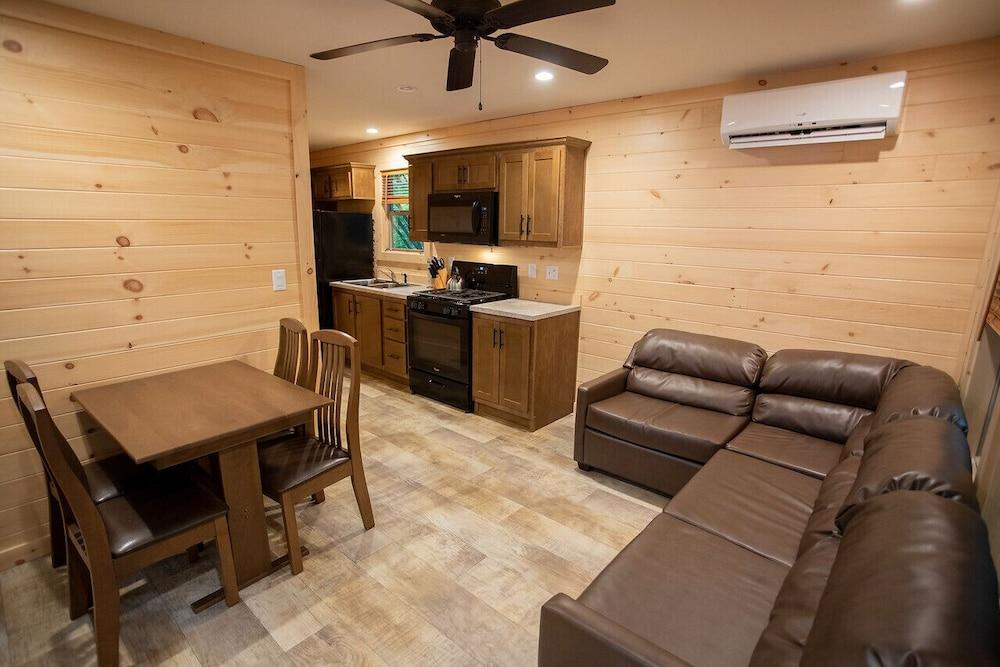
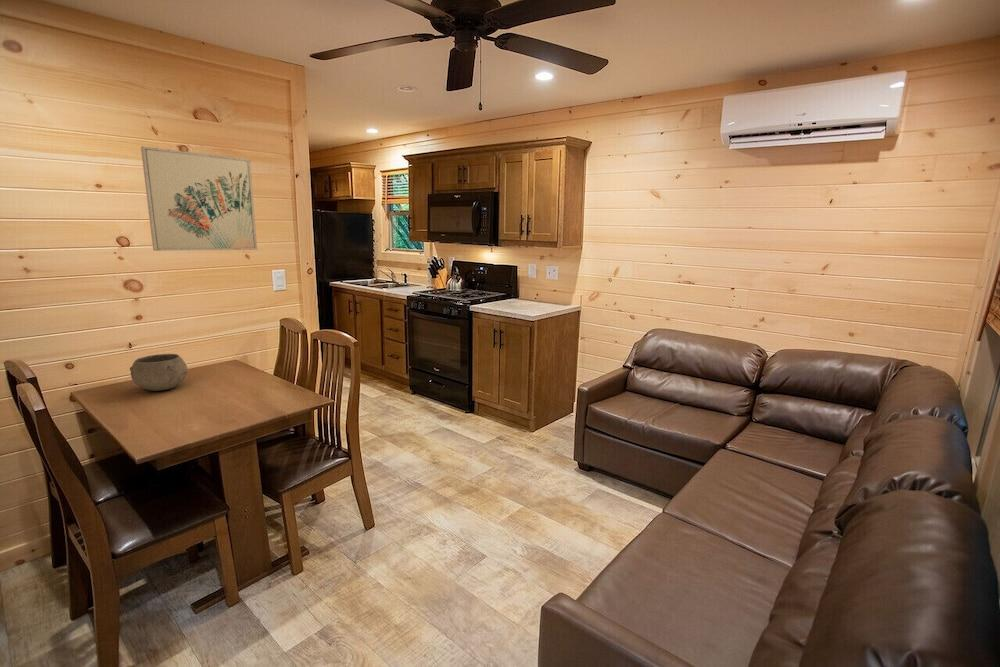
+ wall art (204, 202)
+ bowl (159, 373)
